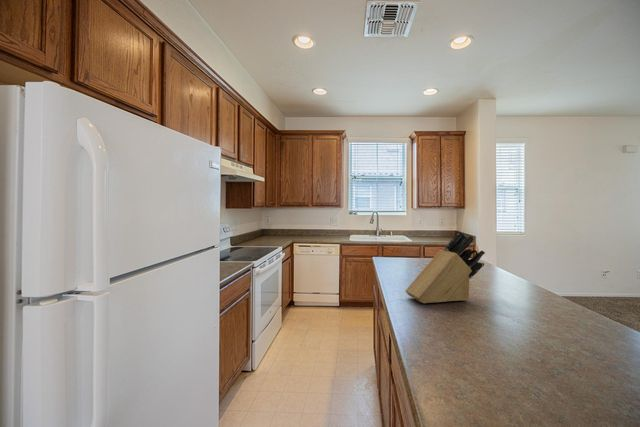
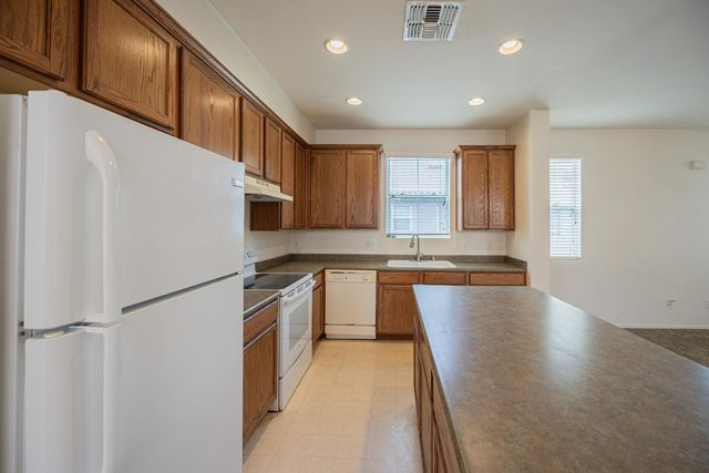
- knife block (445, 265)
